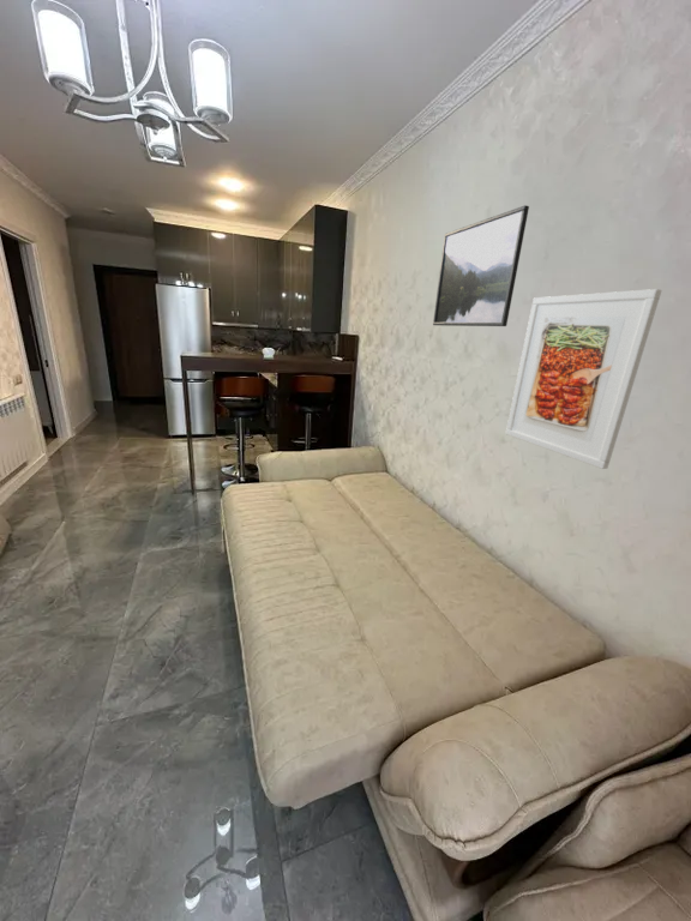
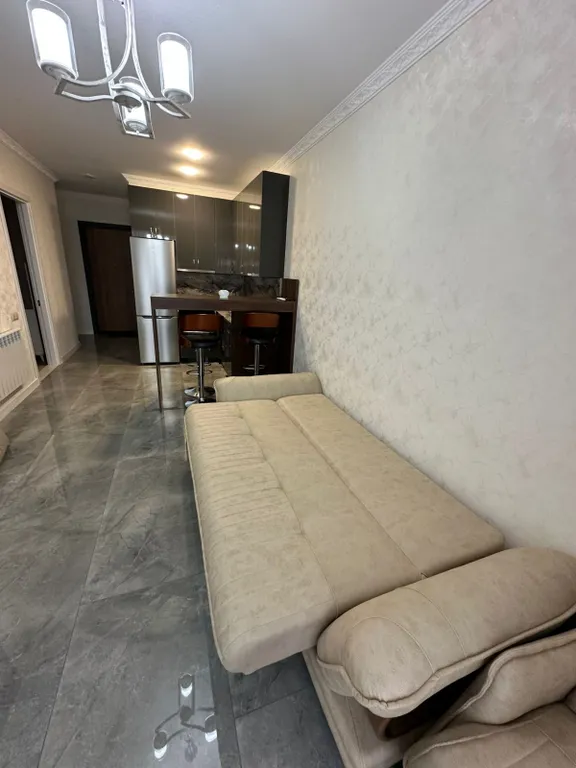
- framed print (473, 276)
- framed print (567, 377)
